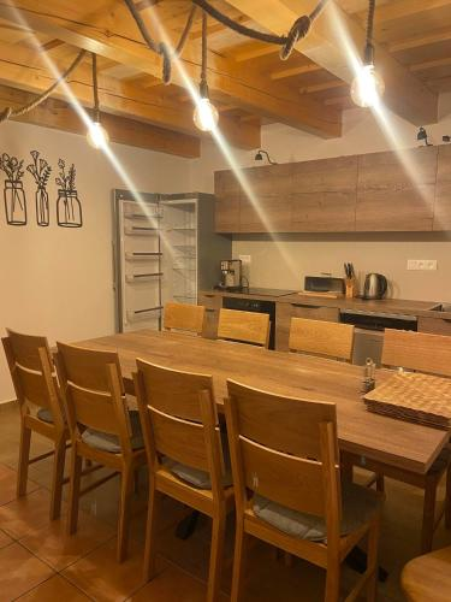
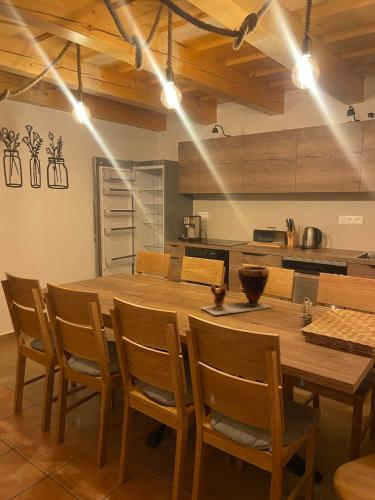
+ clay pot (241, 286)
